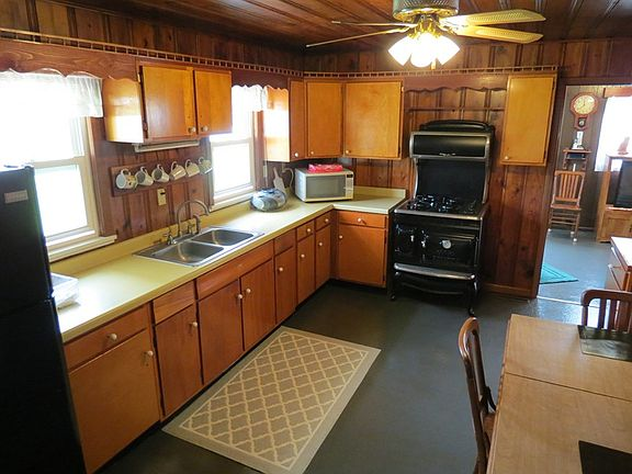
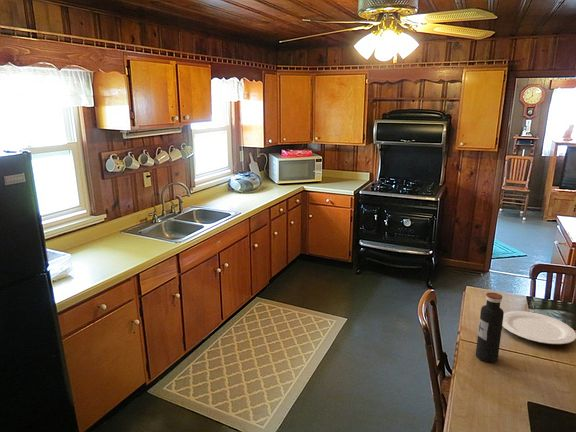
+ plate (535, 327)
+ water bottle (490, 326)
